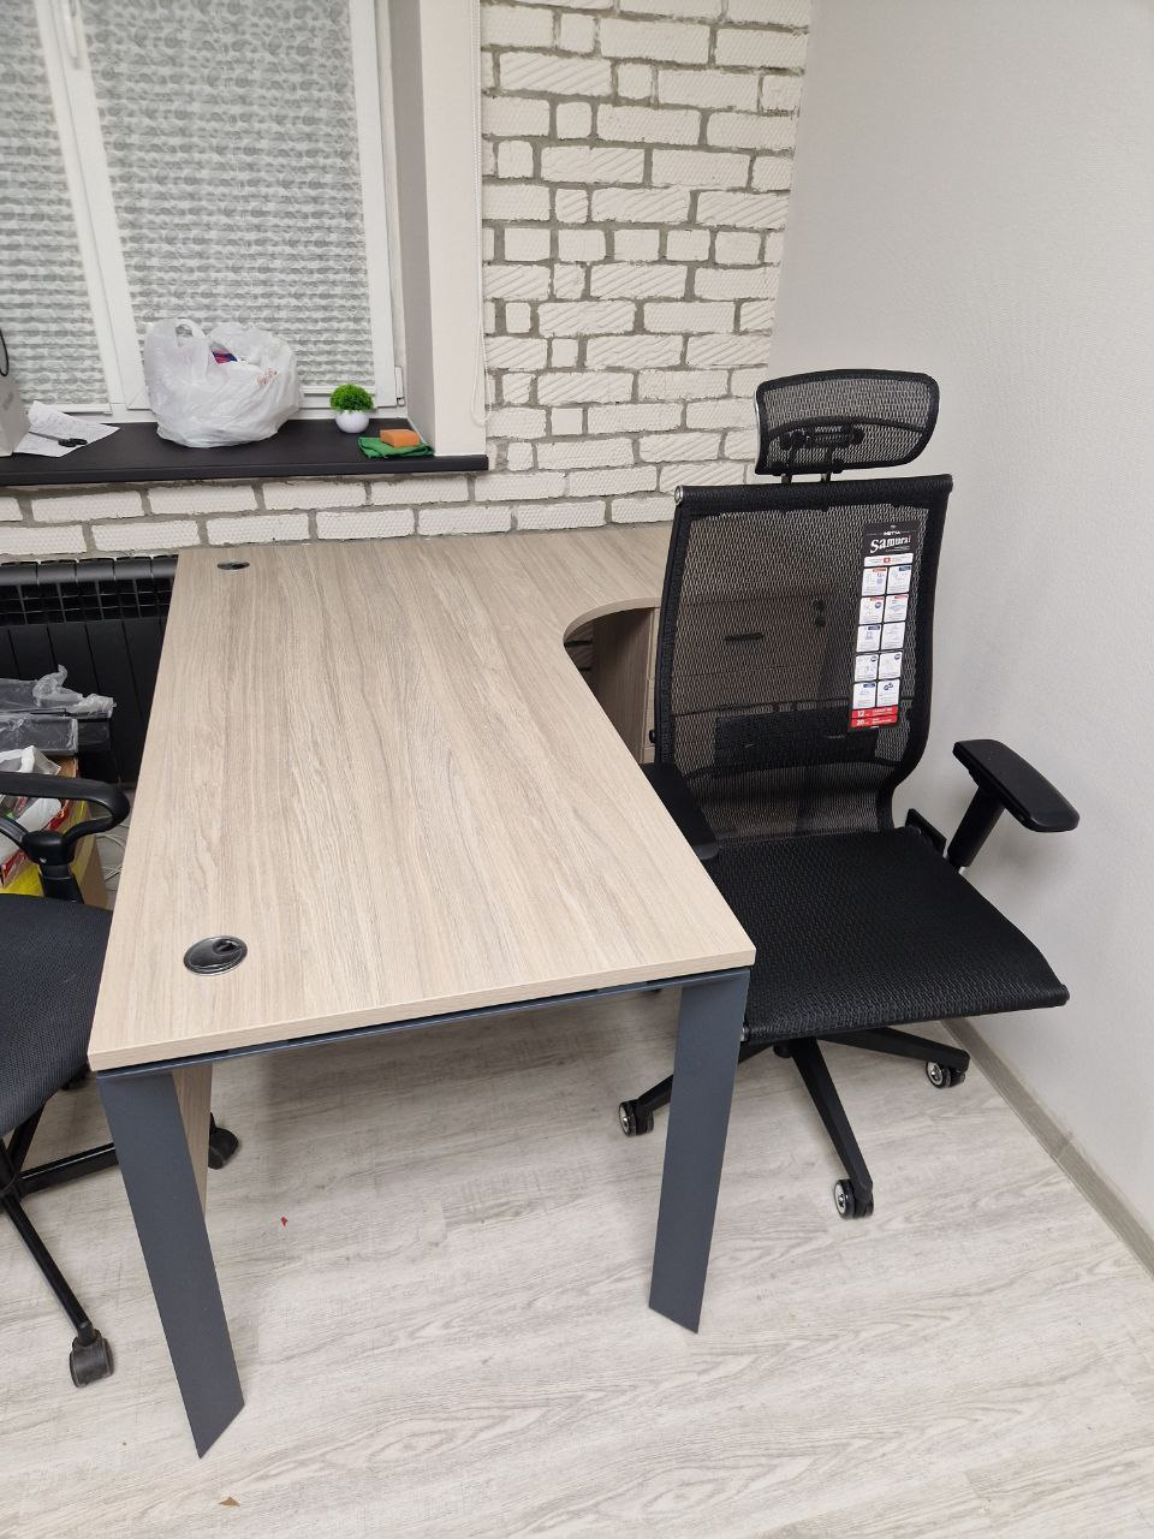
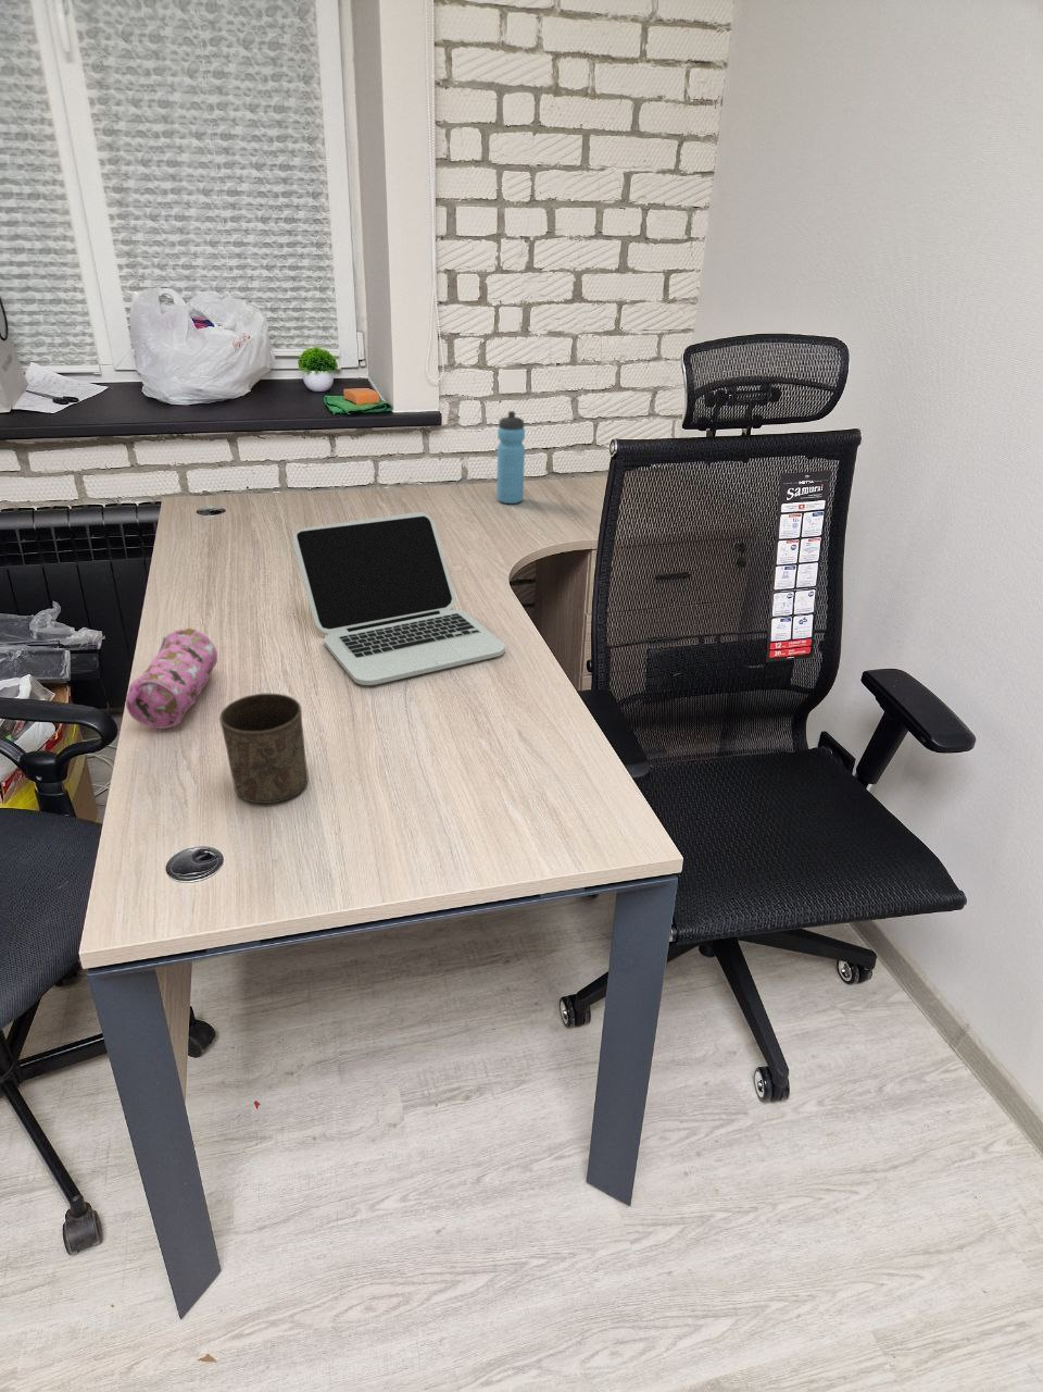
+ cup (265, 749)
+ pencil case (174, 676)
+ water bottle (511, 457)
+ laptop (398, 591)
